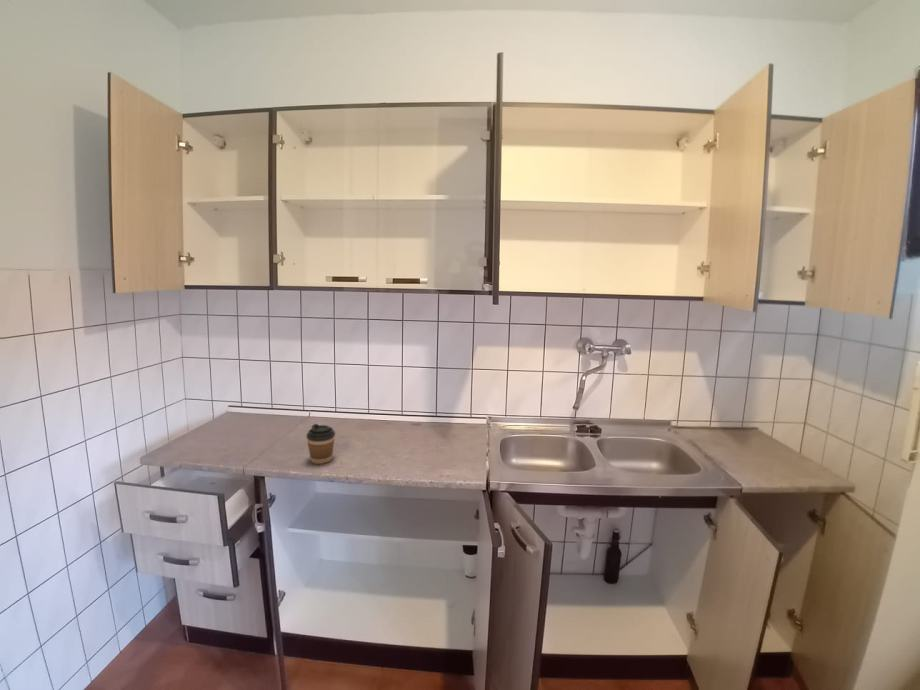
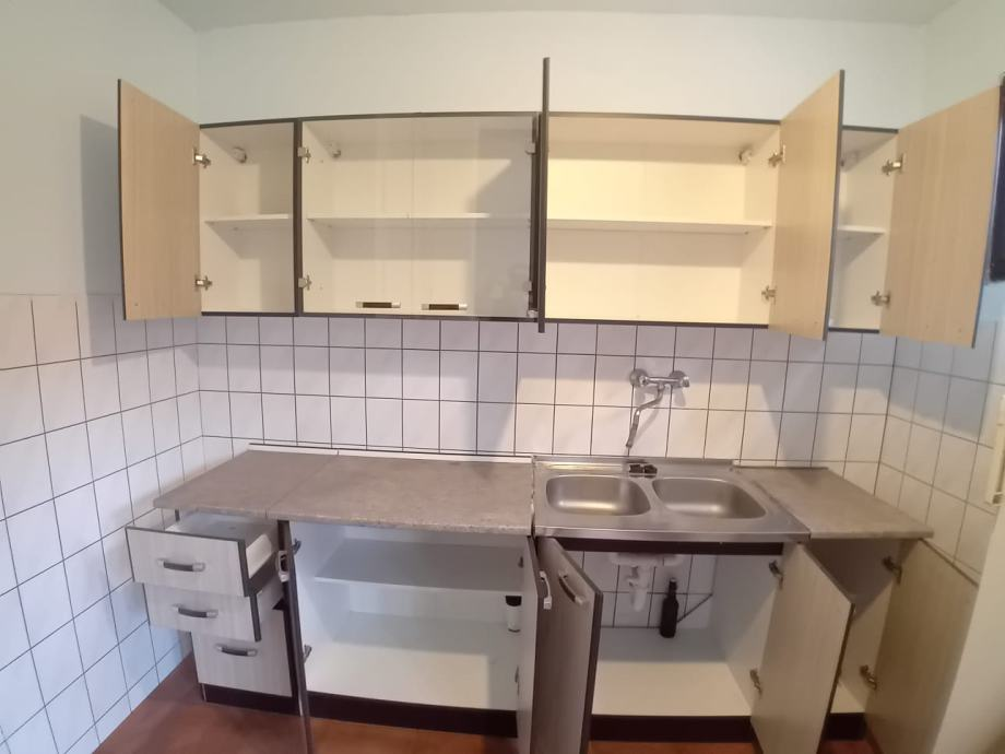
- coffee cup (321, 442)
